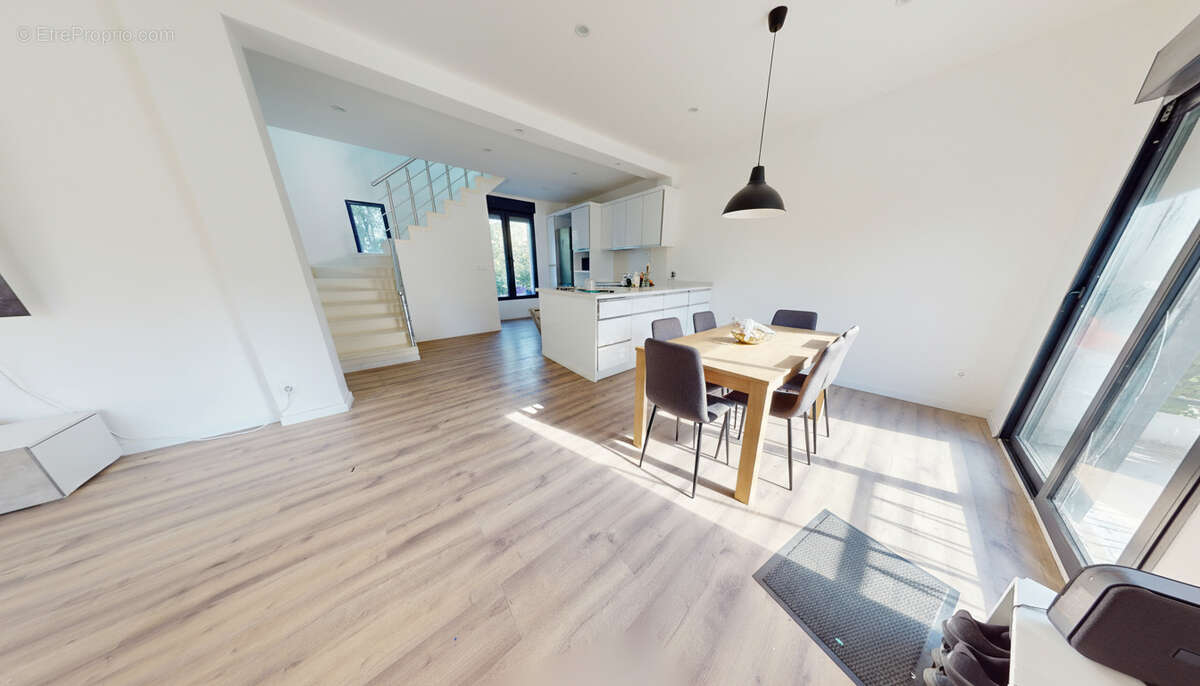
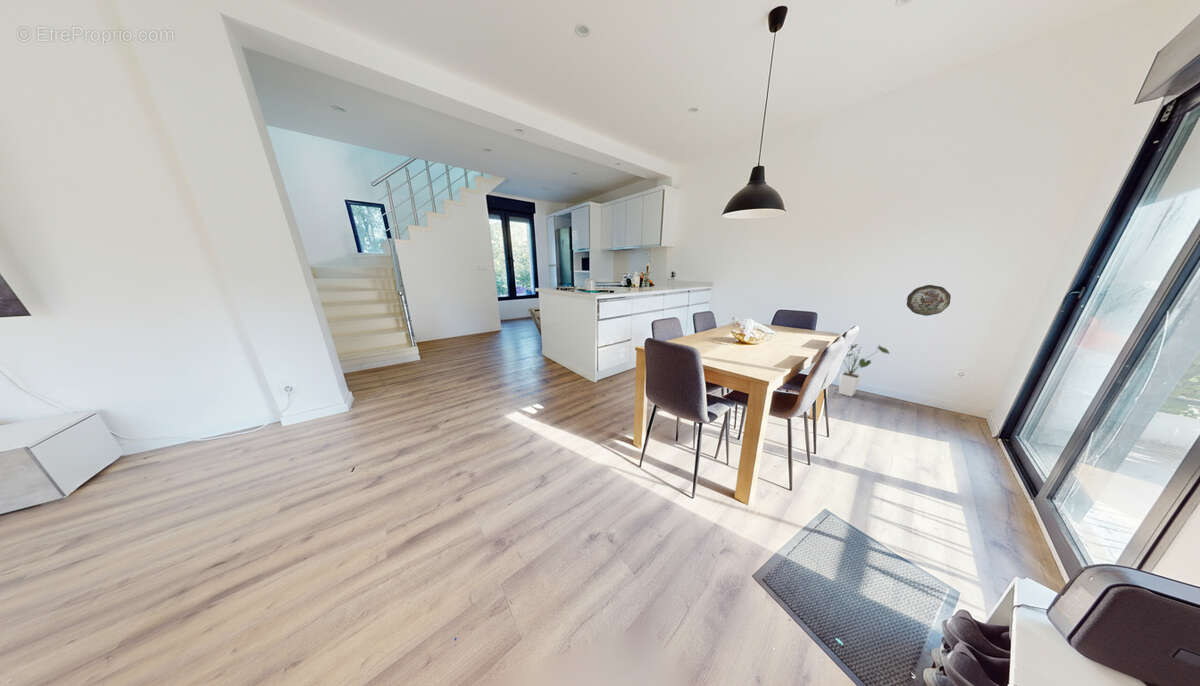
+ house plant (855, 369)
+ decorative plate (928, 300)
